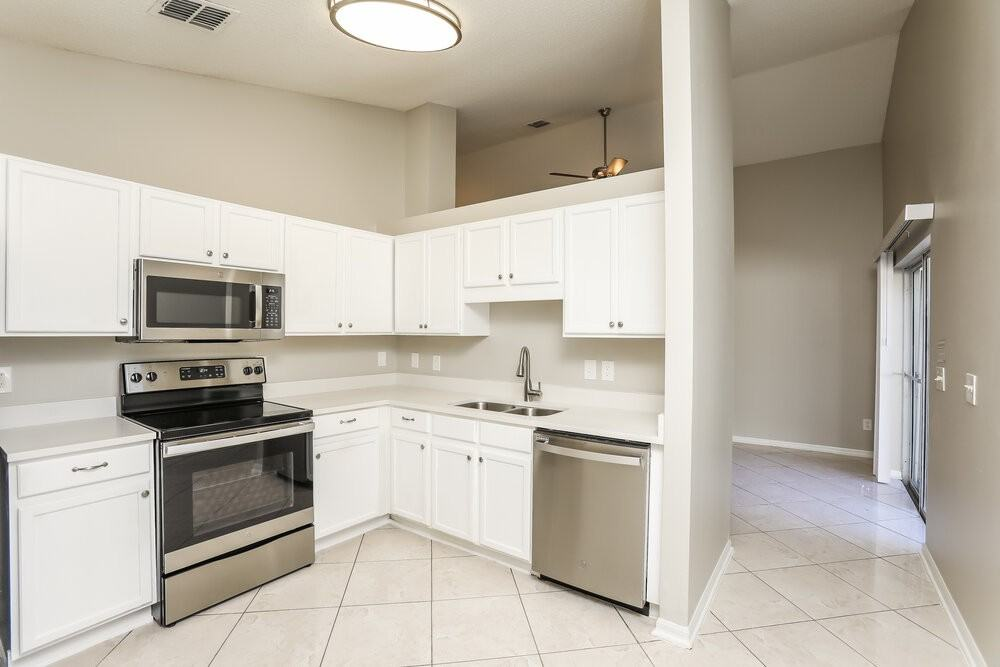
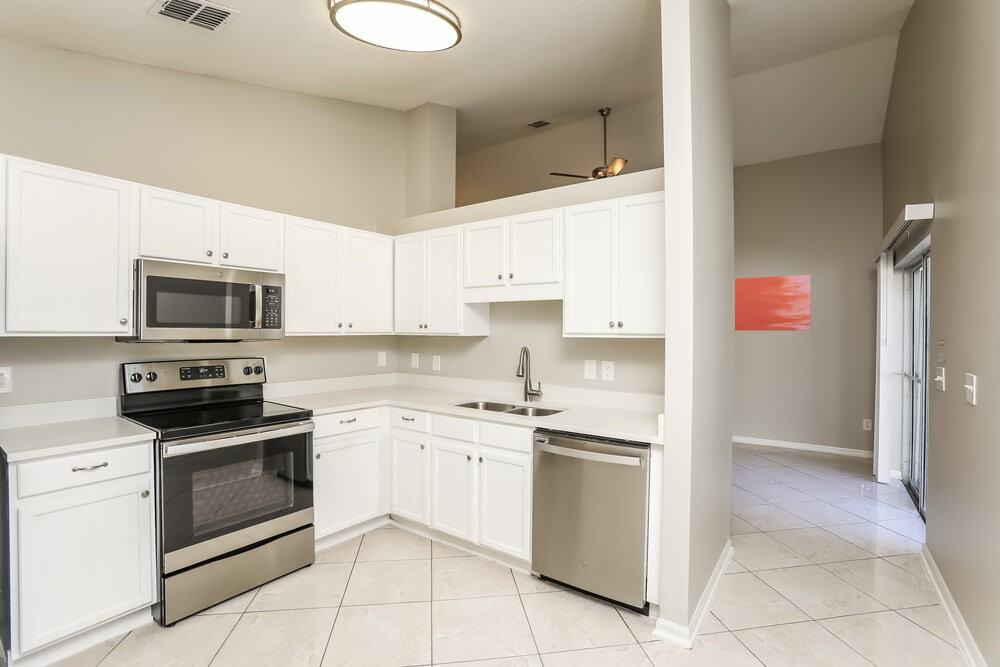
+ wall art (764, 303)
